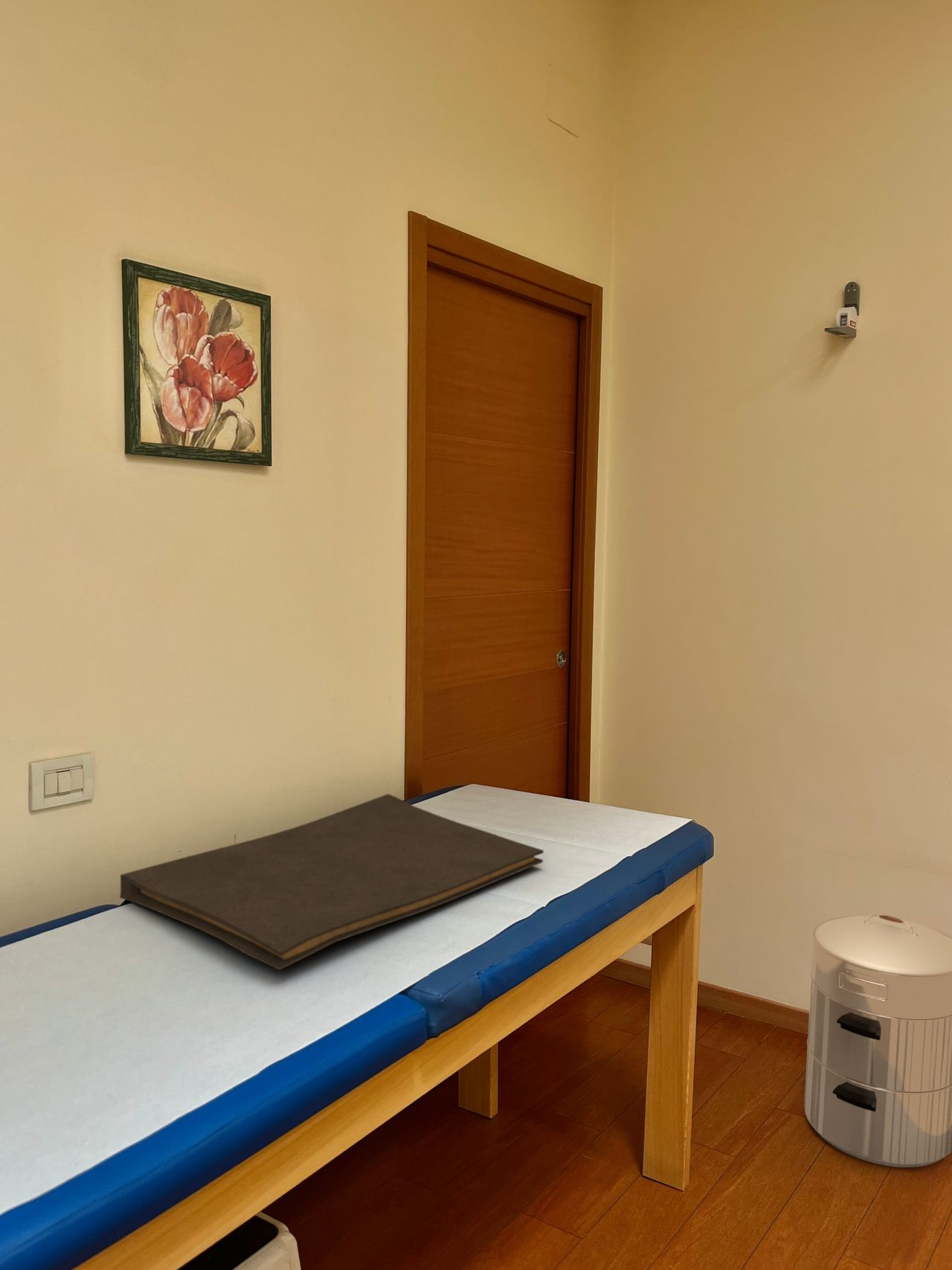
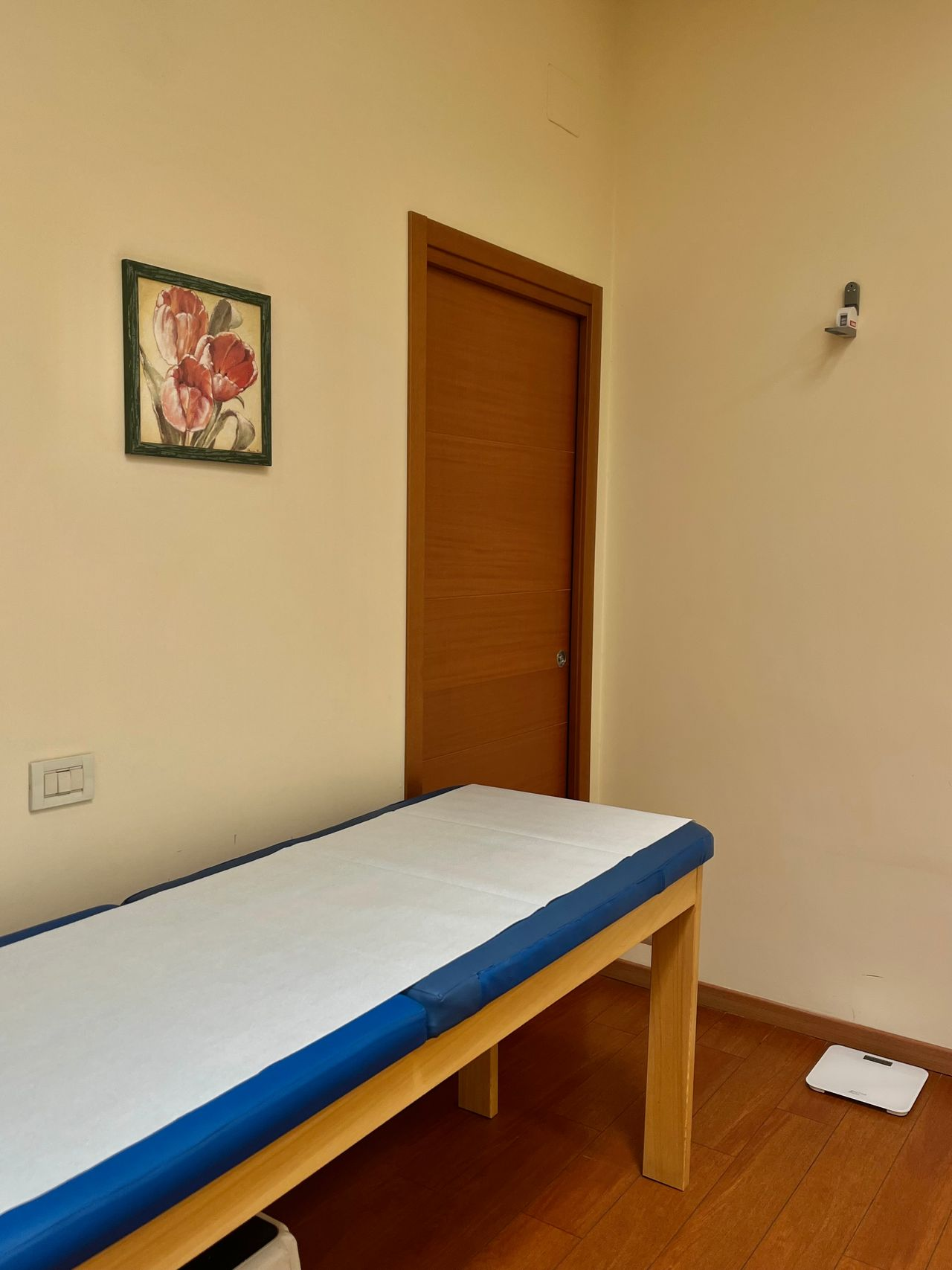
- hand towel (345, 867)
- waste bin (884, 1023)
